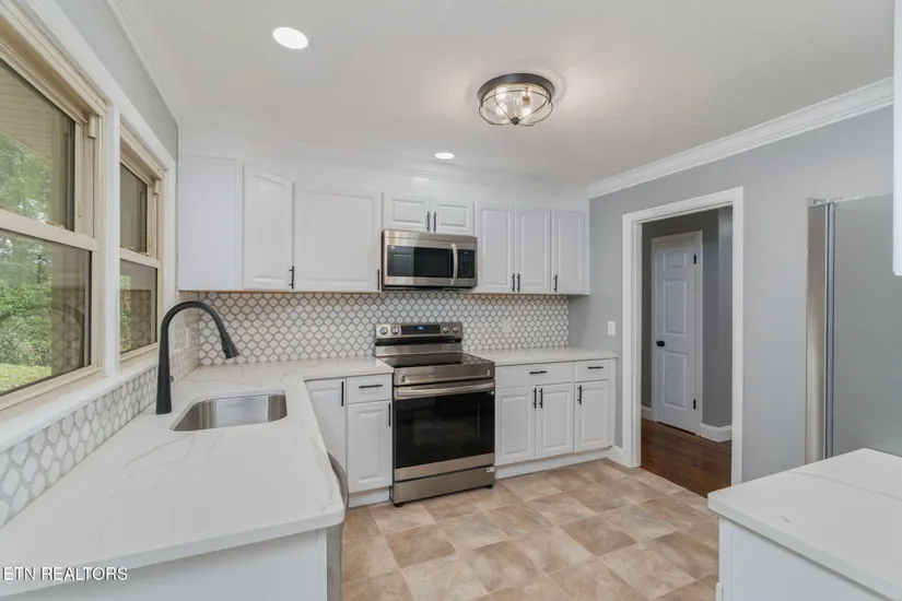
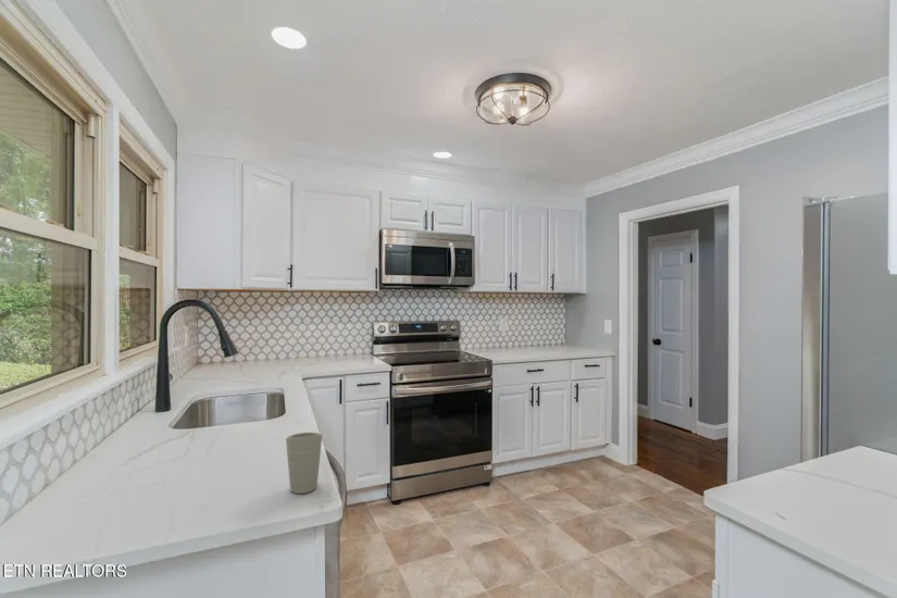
+ cup (303, 460)
